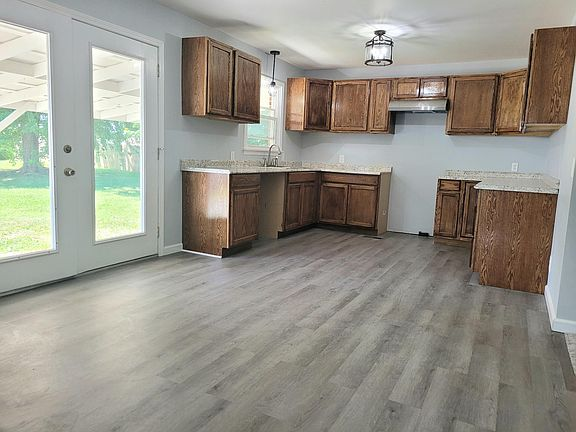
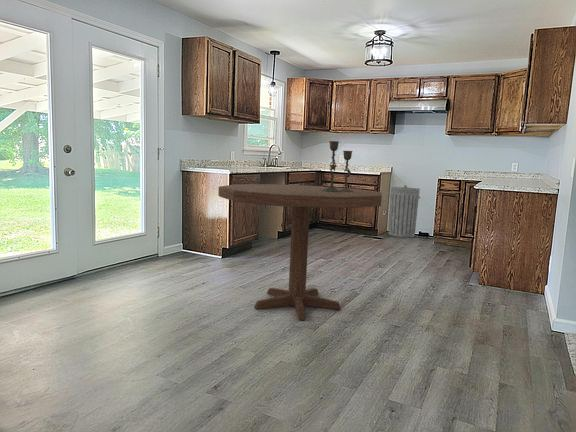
+ dining table (299, 247)
+ candlestick (335, 166)
+ trash can (403, 210)
